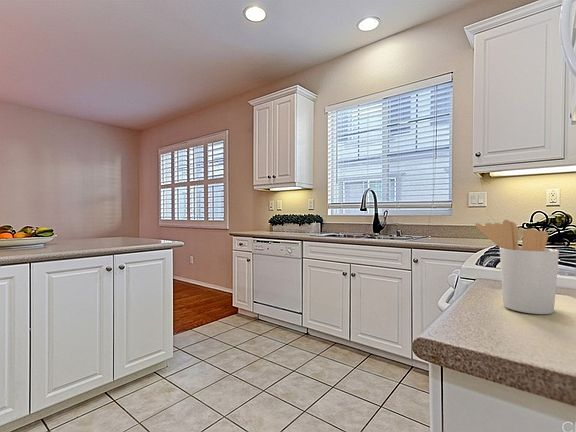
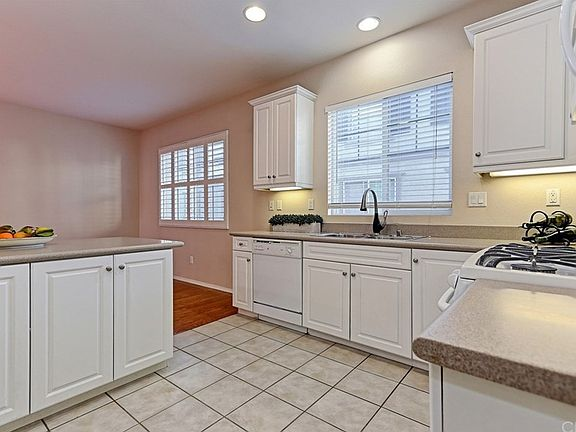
- utensil holder (514, 262)
